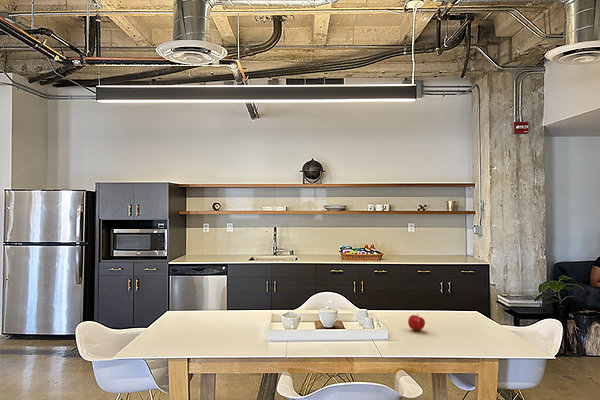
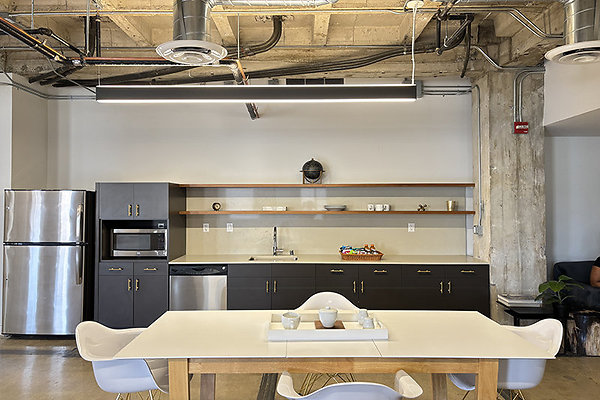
- fruit (416, 321)
